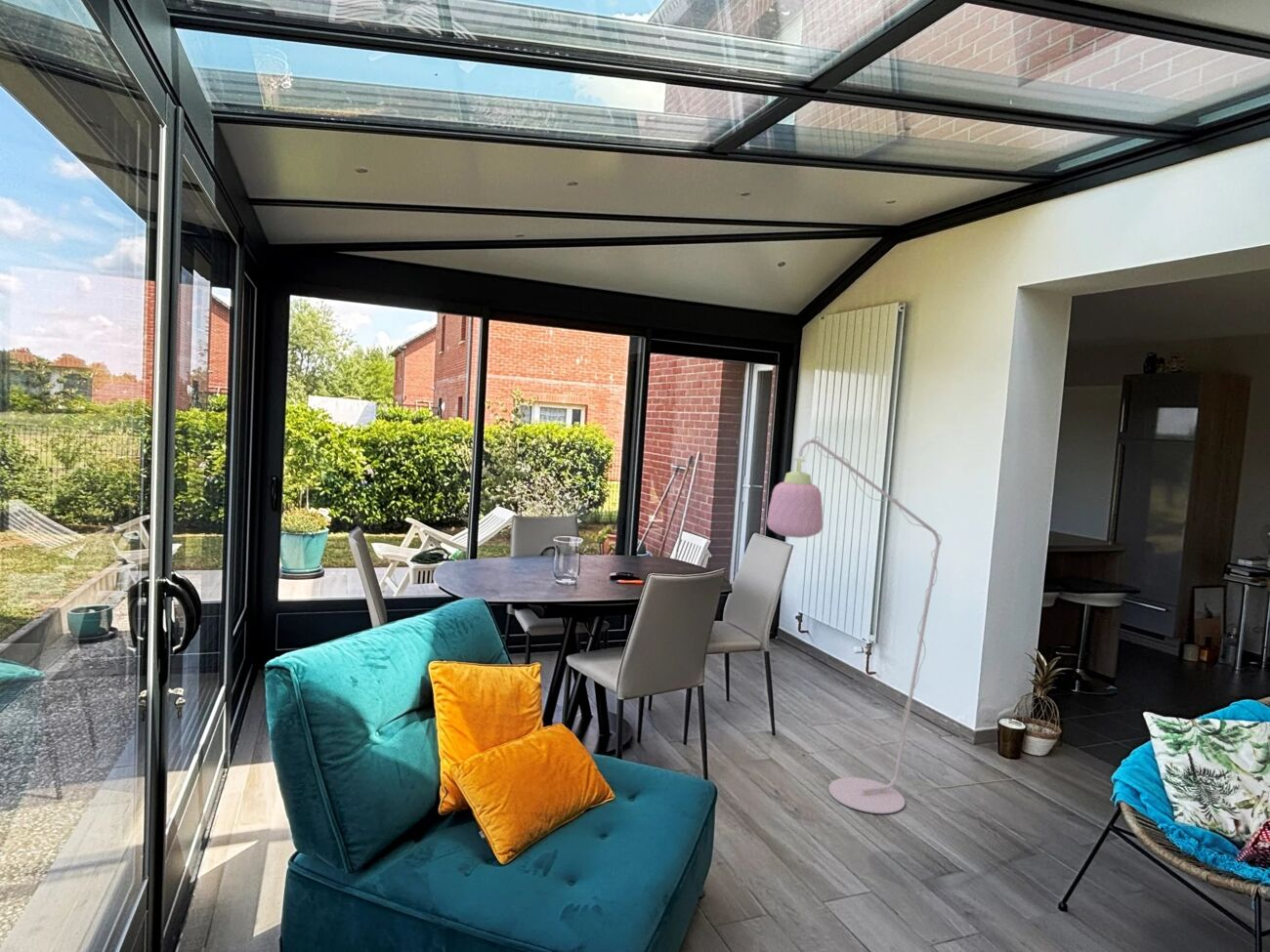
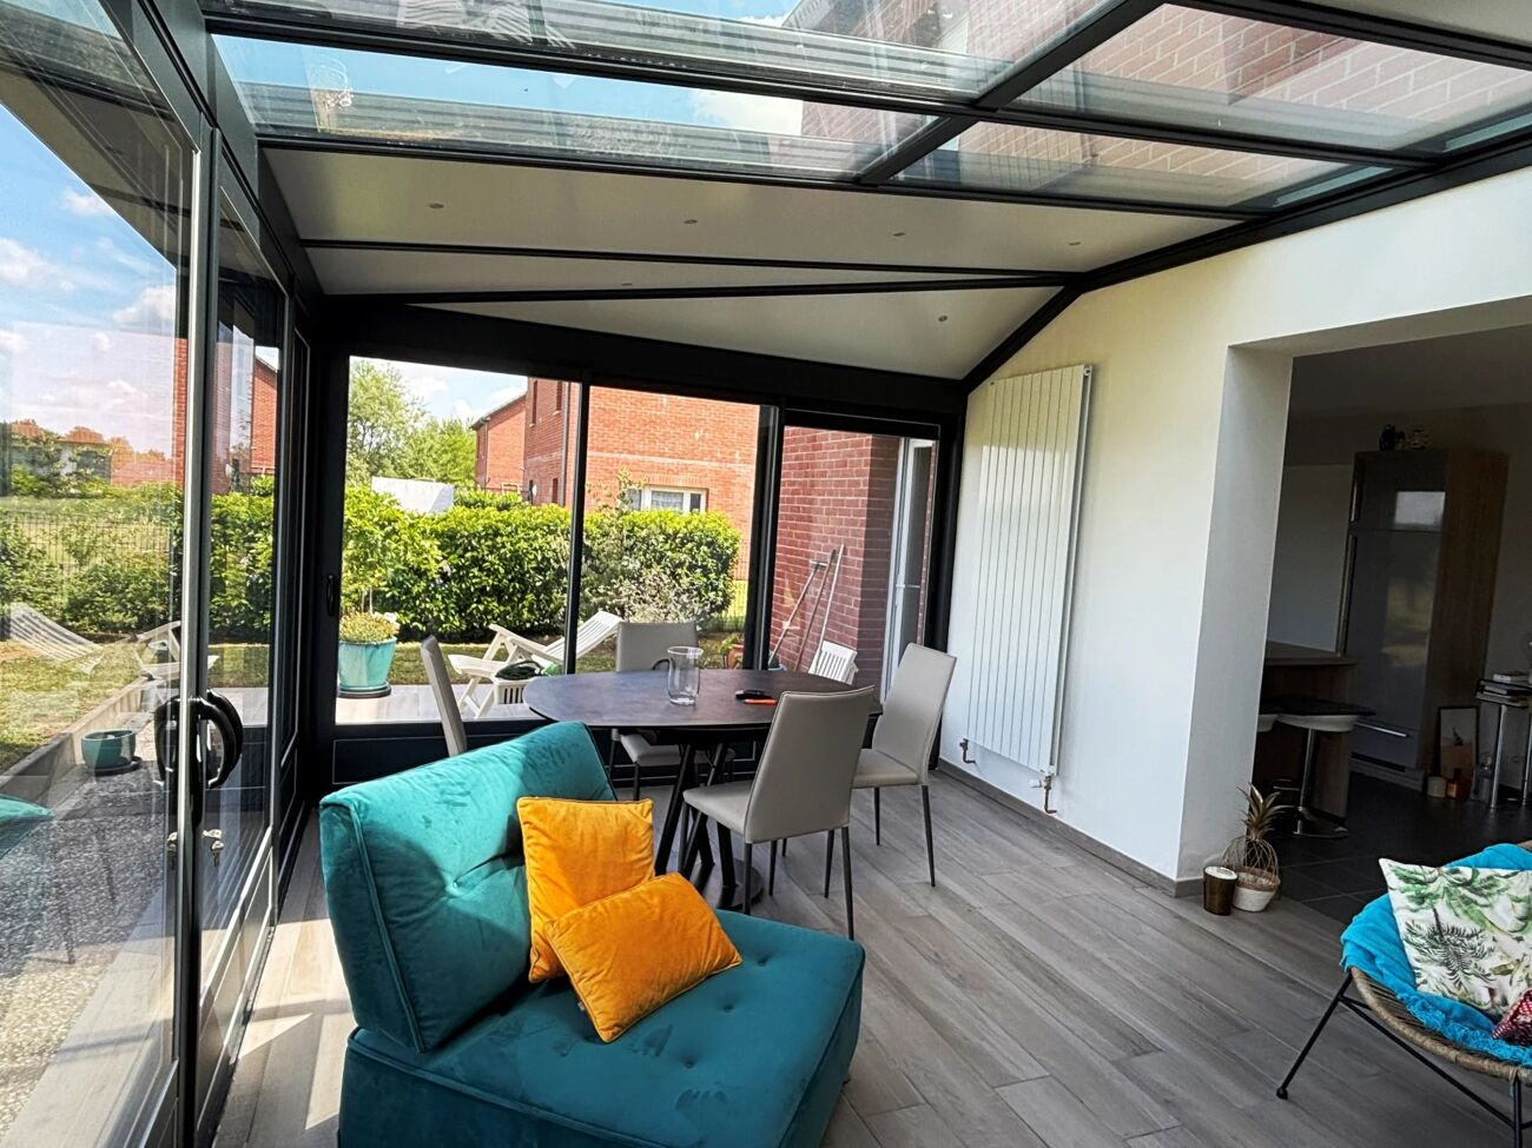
- floor lamp (919, 622)
